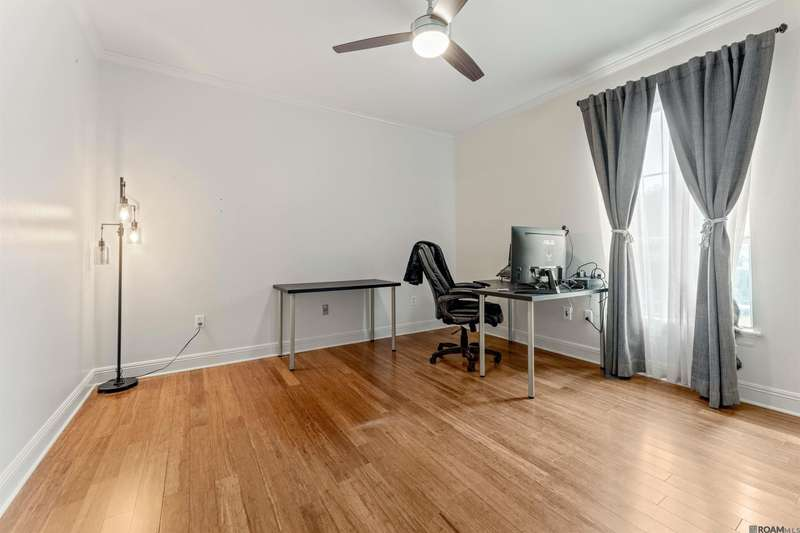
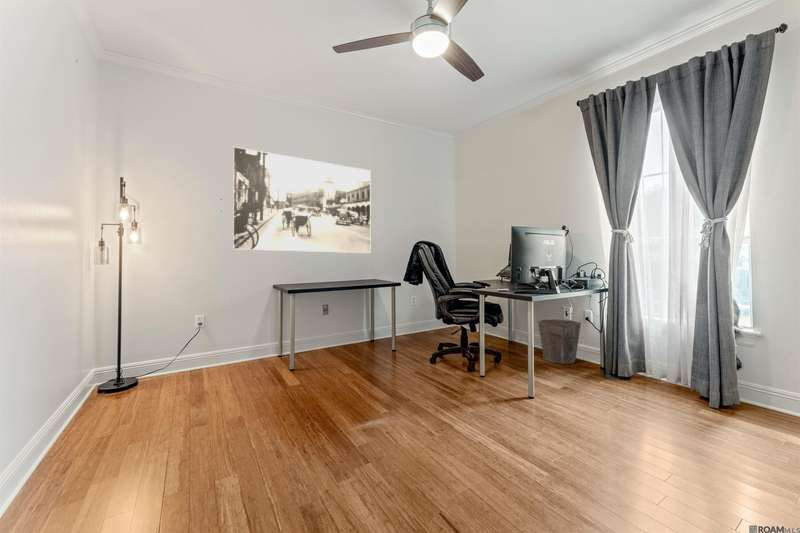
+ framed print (308, 205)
+ waste bin (559, 340)
